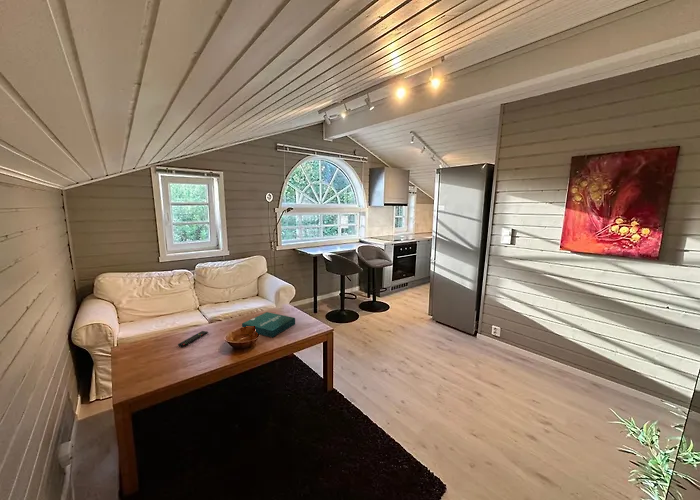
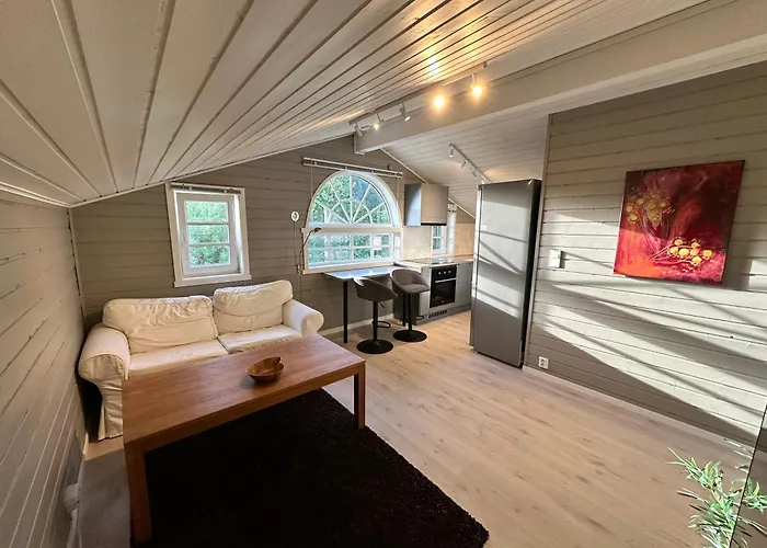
- pizza box (269, 323)
- remote control (193, 338)
